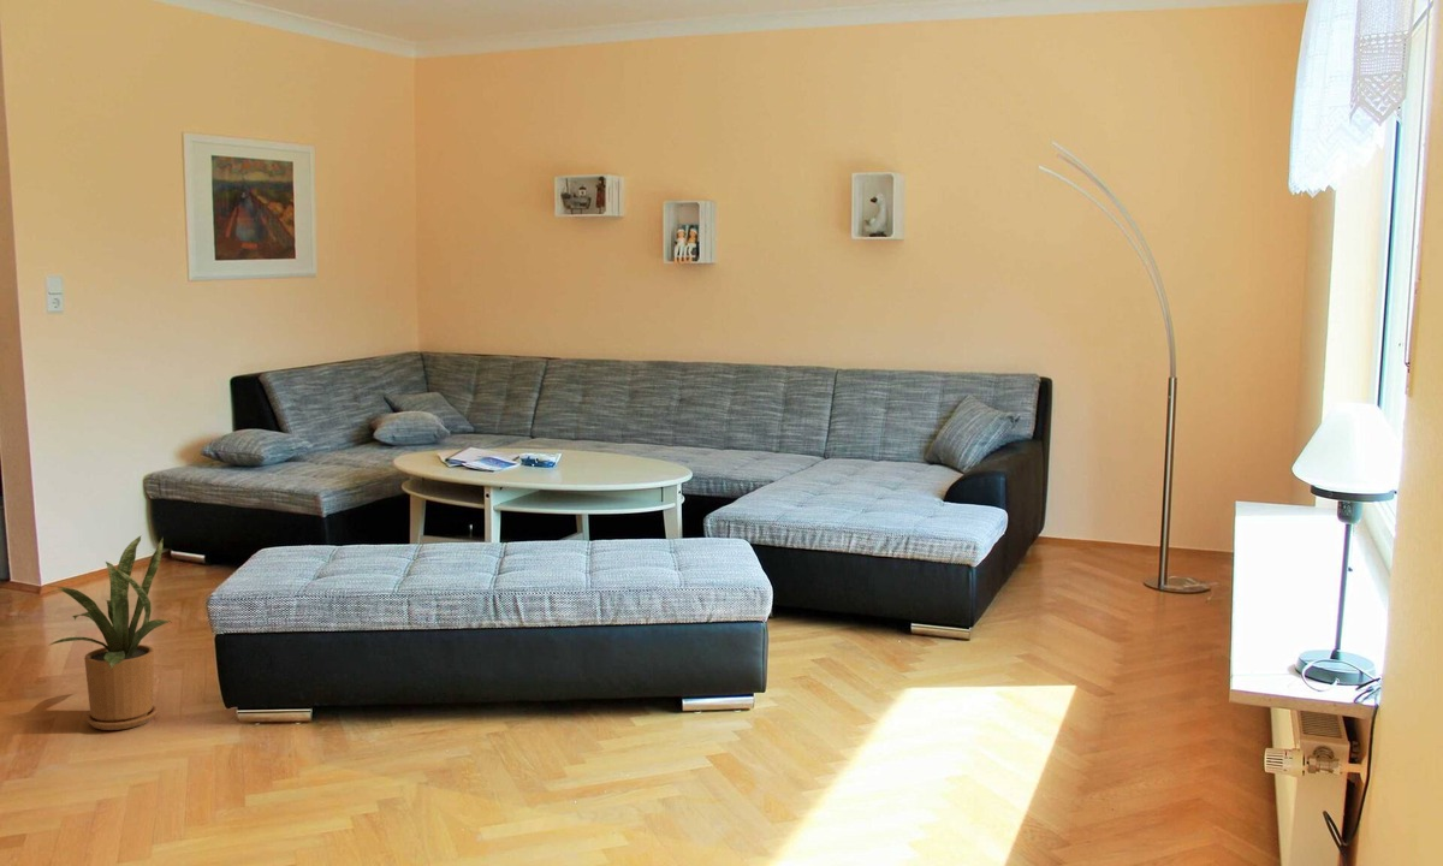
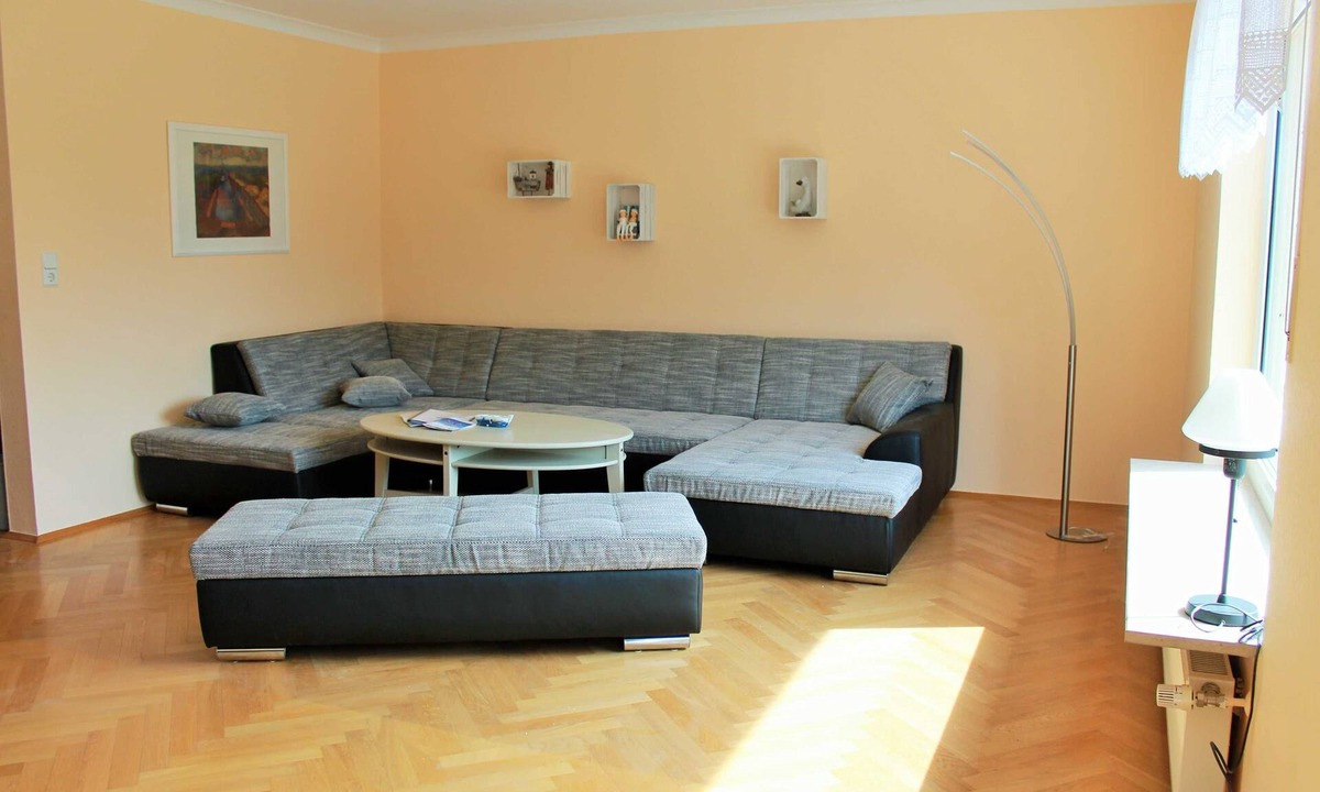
- house plant (108, 634)
